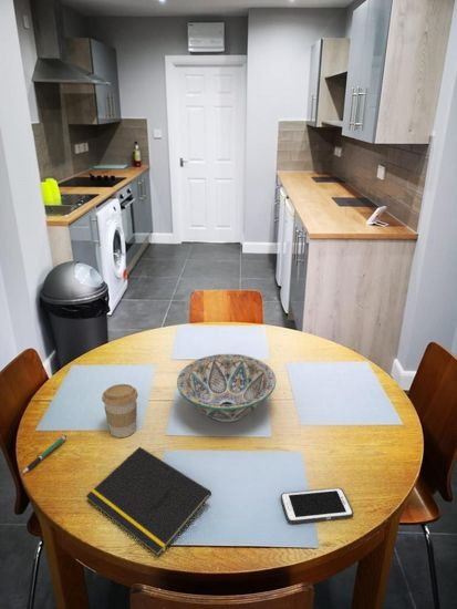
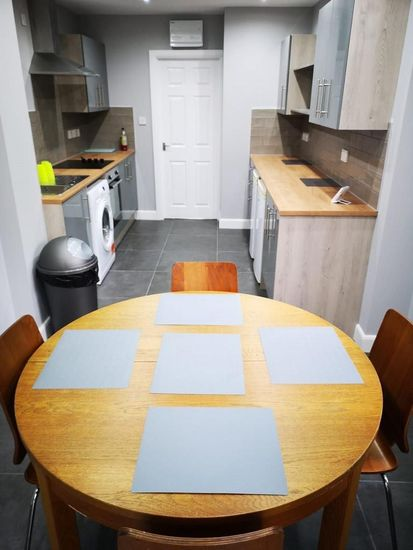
- cell phone (315, 505)
- pen (44, 453)
- notepad (147, 495)
- decorative bowl (226, 393)
- coffee cup (121, 409)
